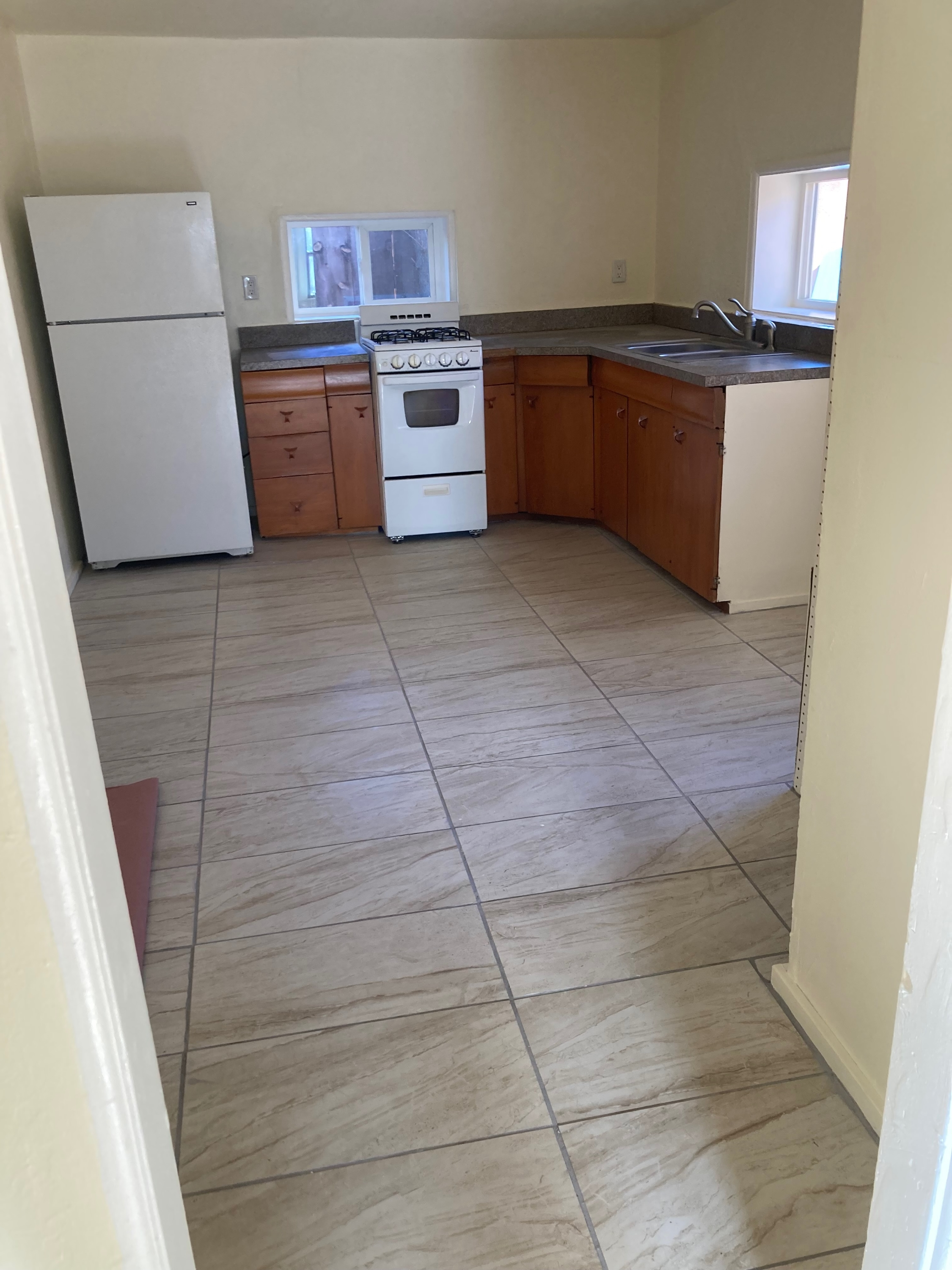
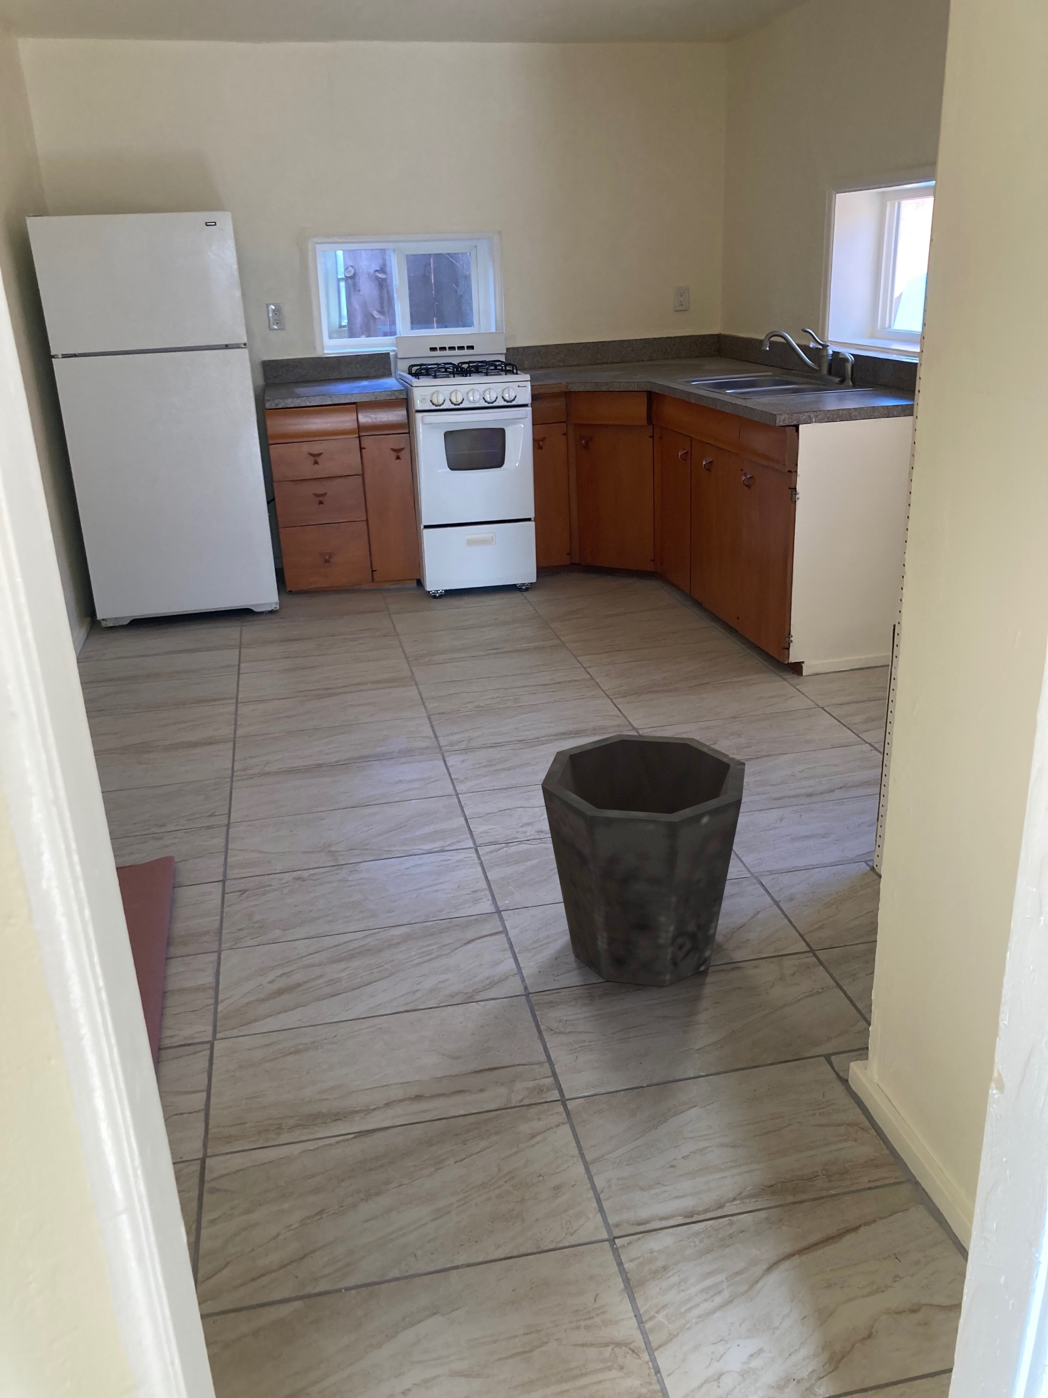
+ waste bin (644, 862)
